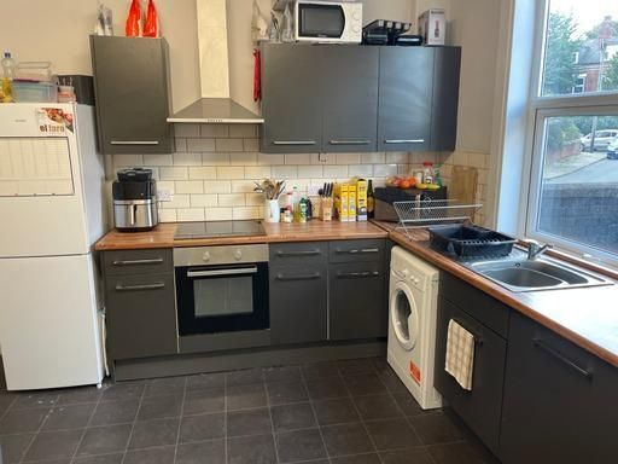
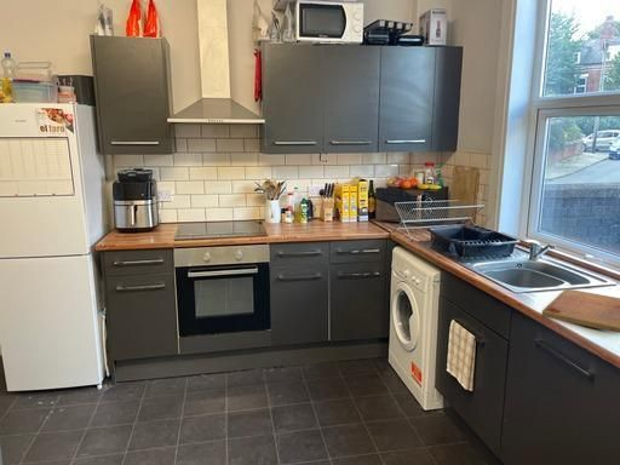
+ cutting board (590, 308)
